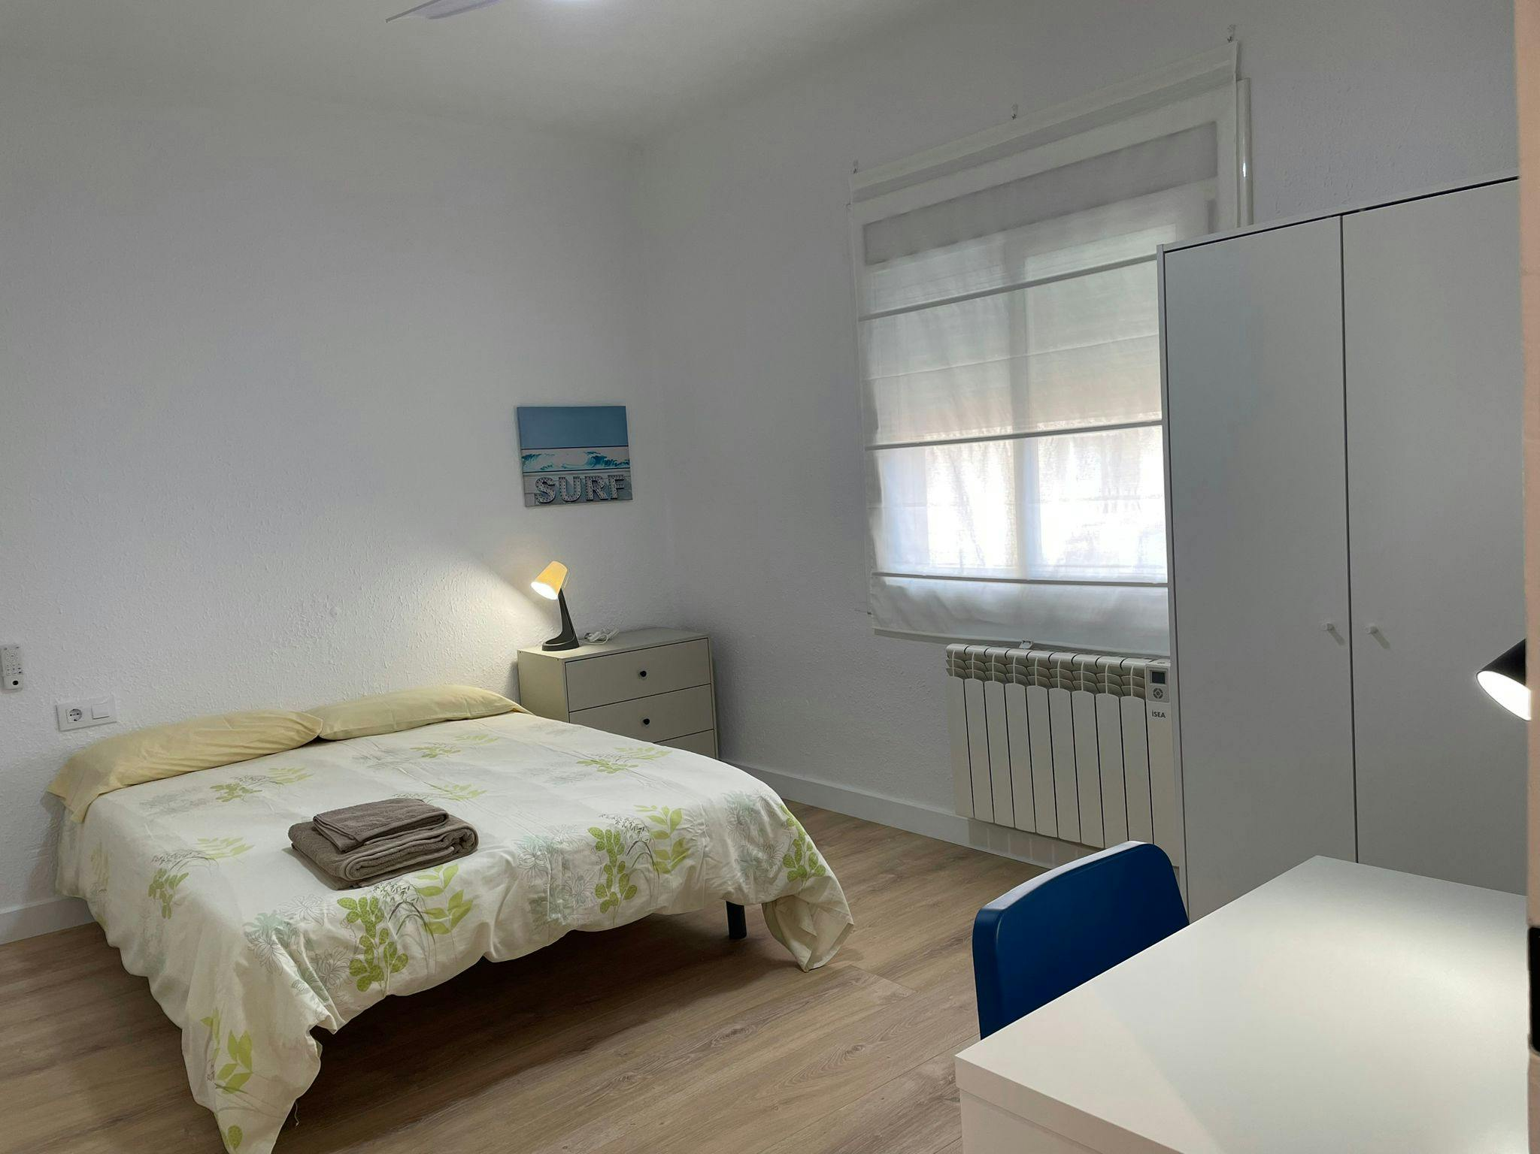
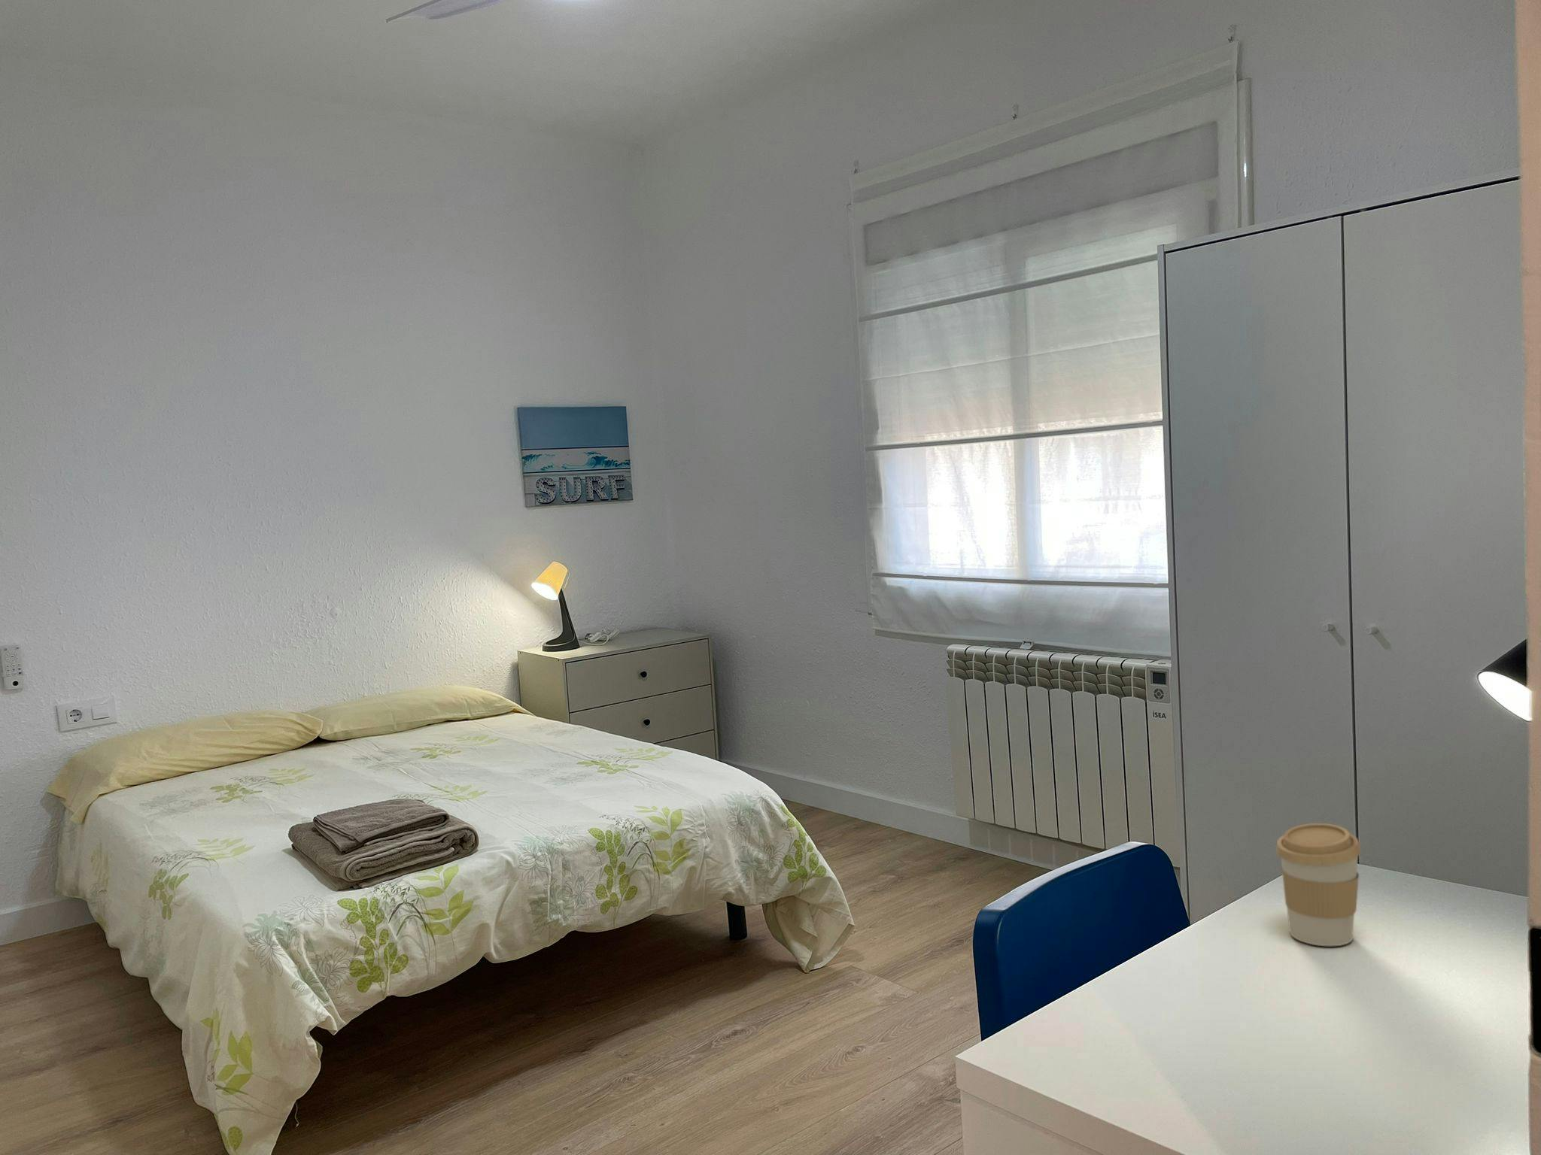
+ coffee cup (1319, 883)
